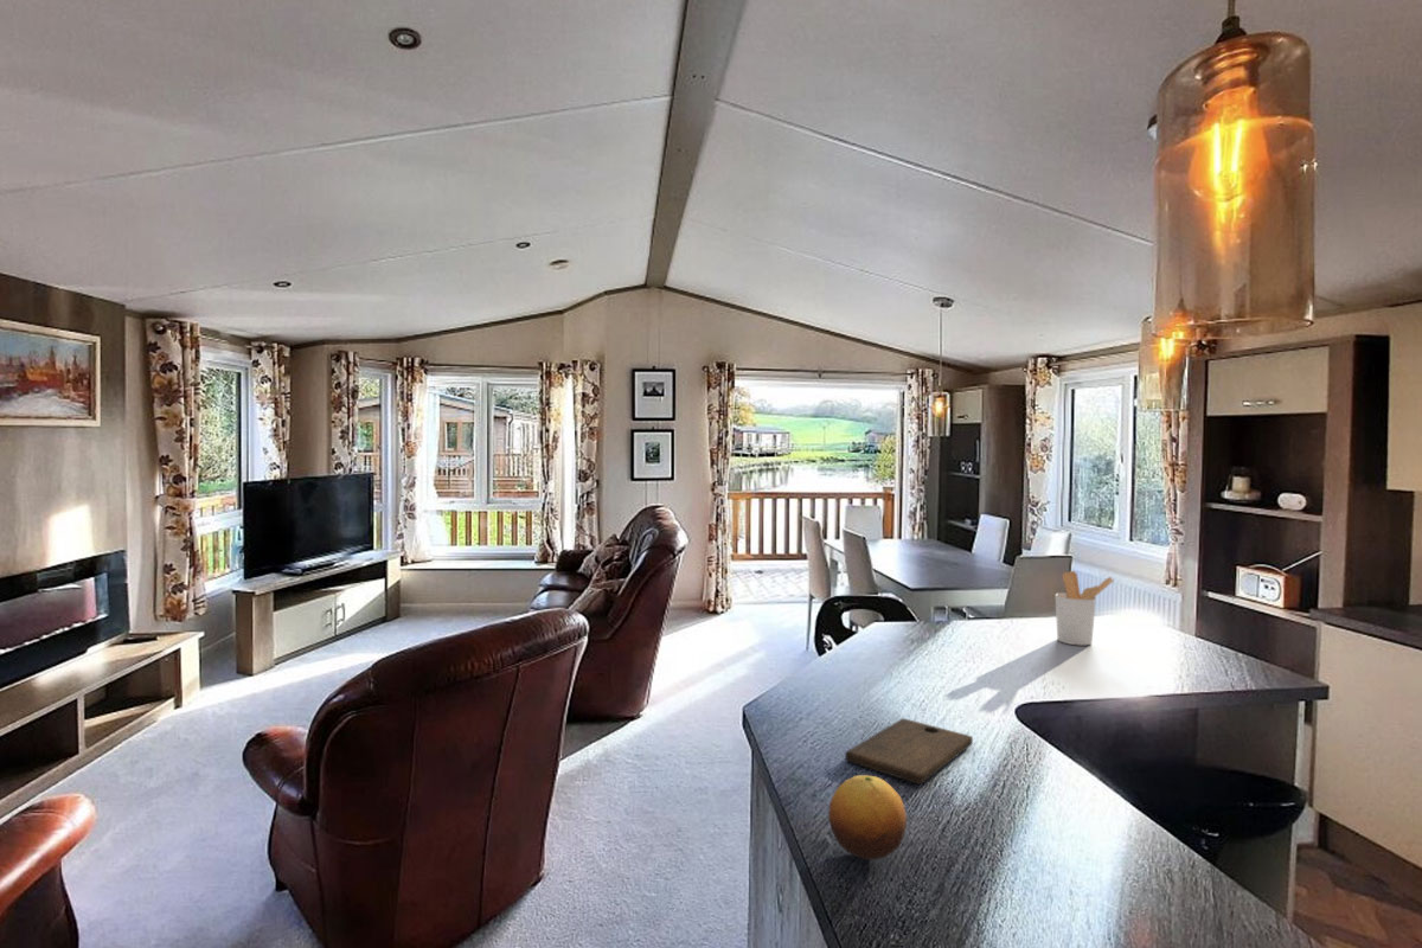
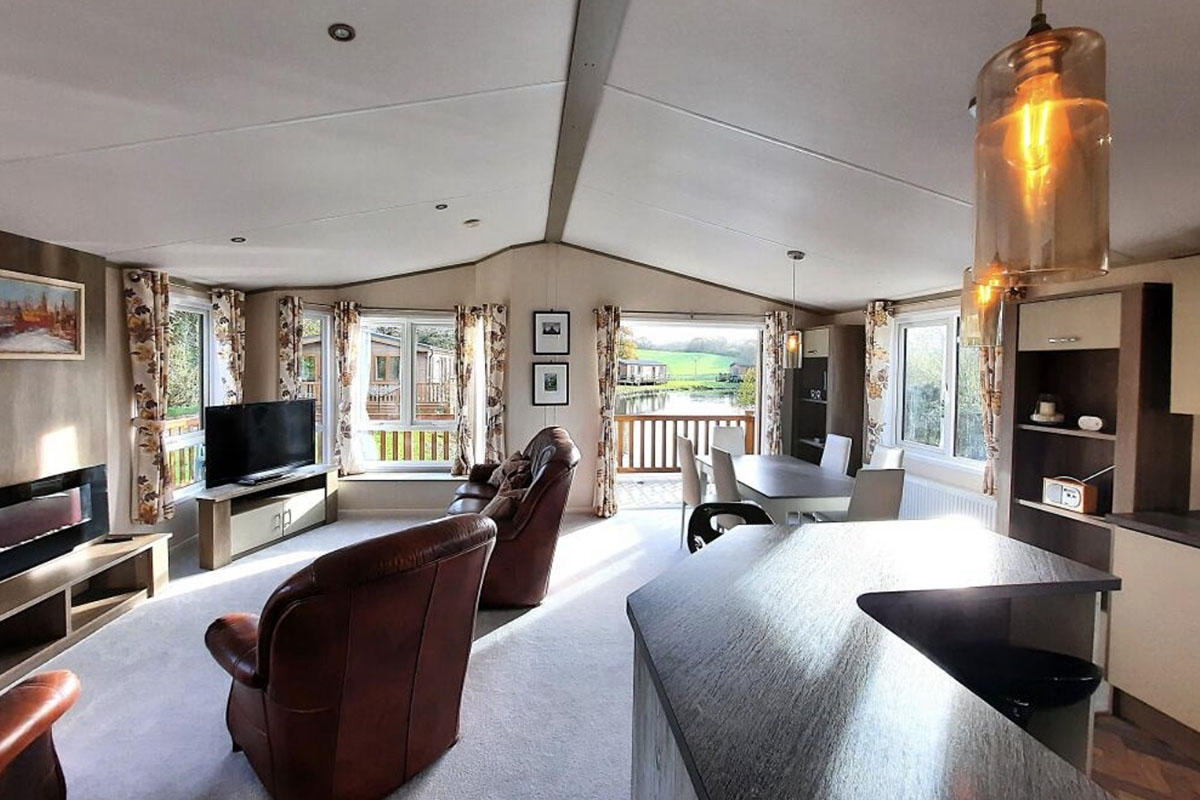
- cutting board (910, 748)
- fruit (866, 815)
- utensil holder (1085, 608)
